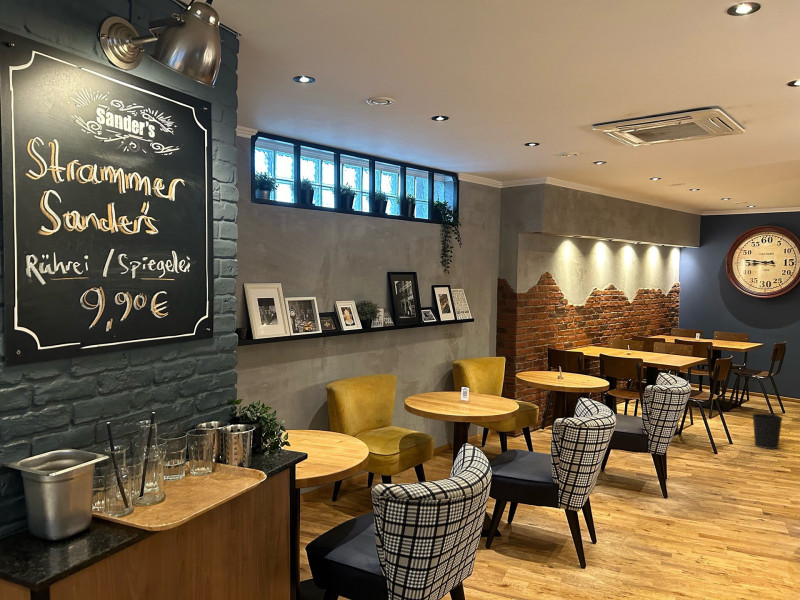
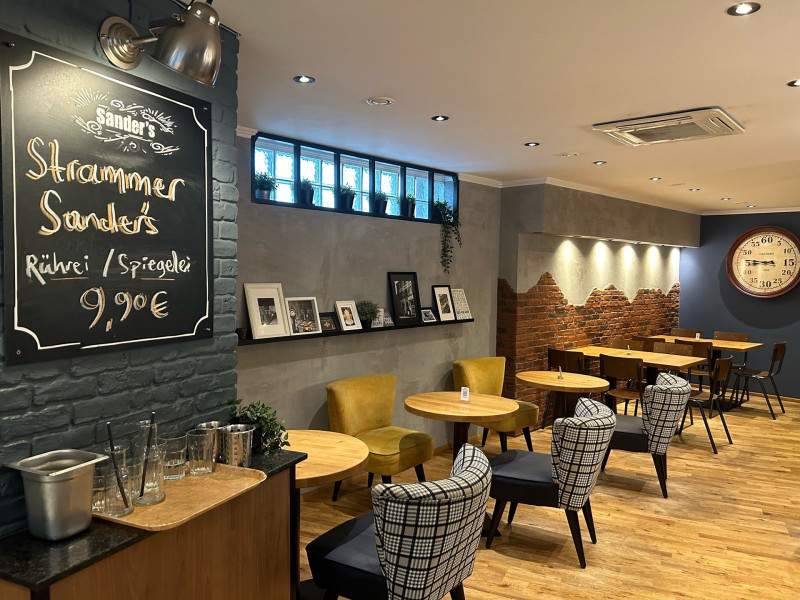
- wastebasket (766, 431)
